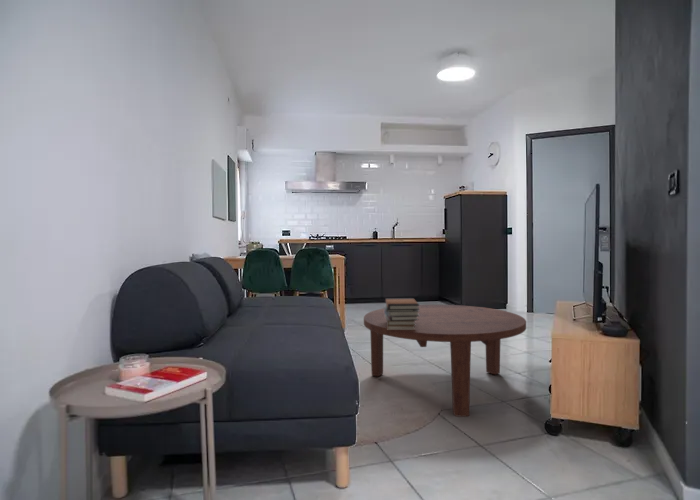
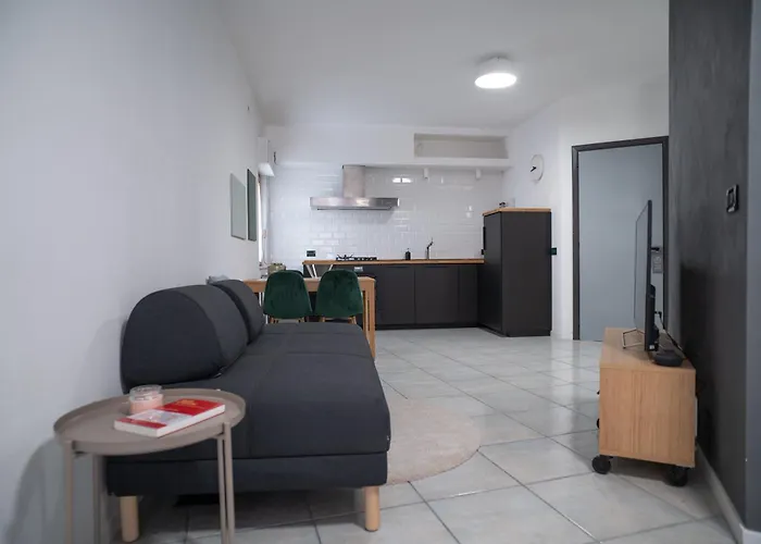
- coffee table (450, 348)
- book stack (400, 312)
